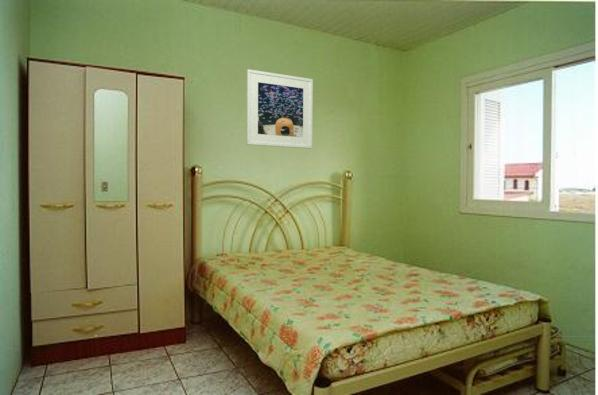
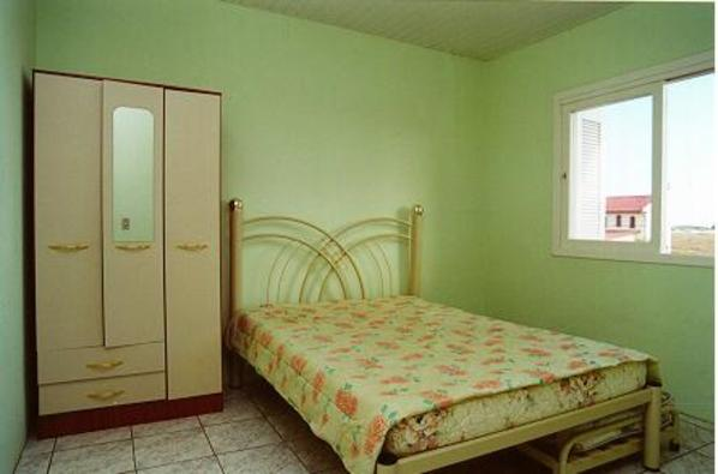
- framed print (280, 110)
